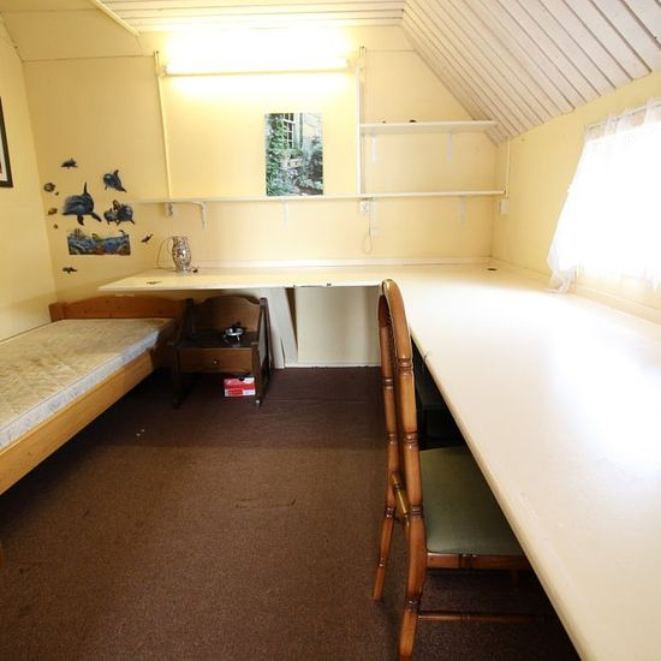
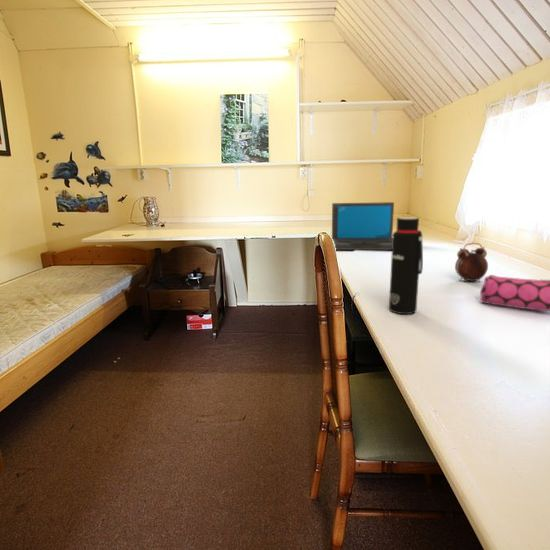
+ pencil case (519, 291)
+ alarm clock (471, 262)
+ water bottle (407, 265)
+ laptop (364, 225)
